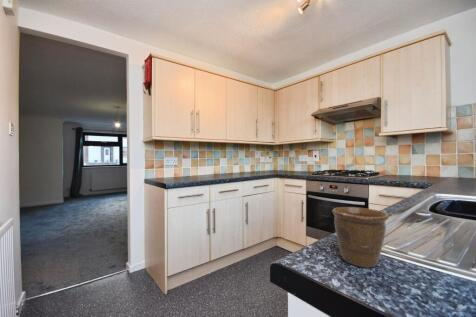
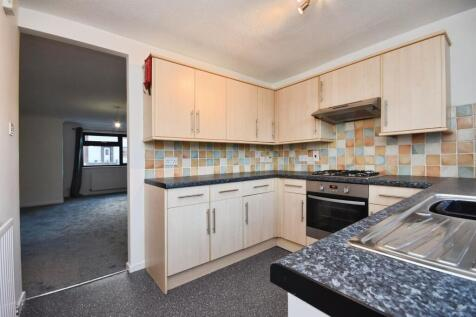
- mug (358, 234)
